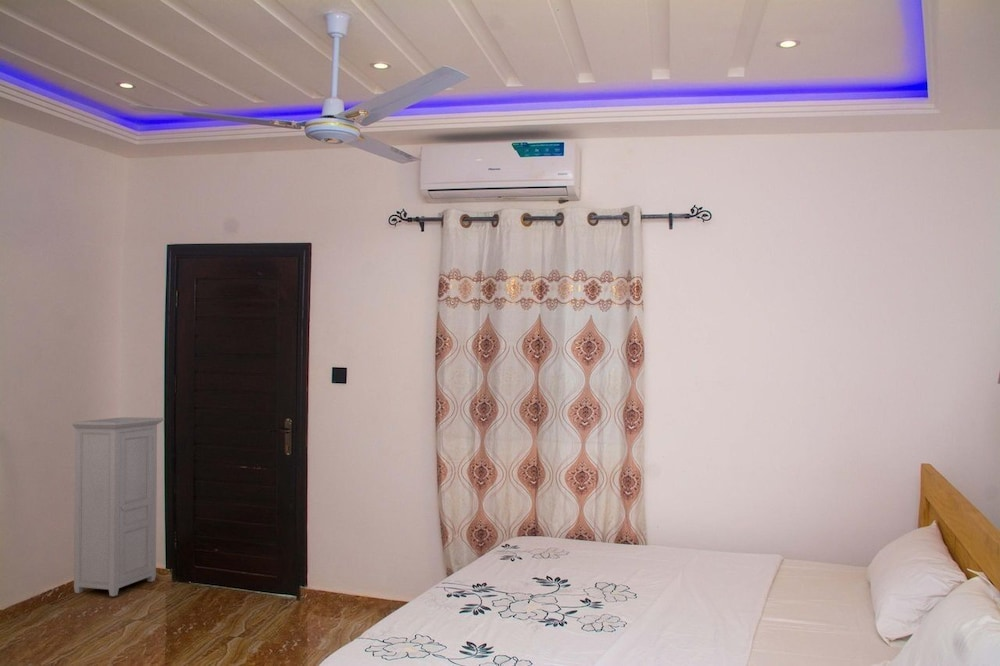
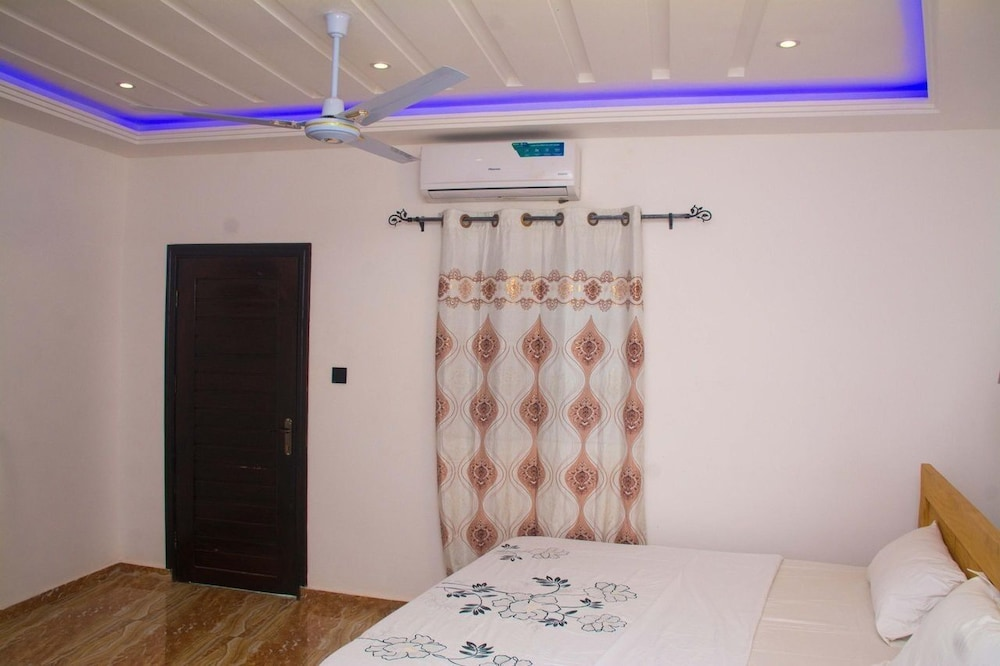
- cabinet (118, 502)
